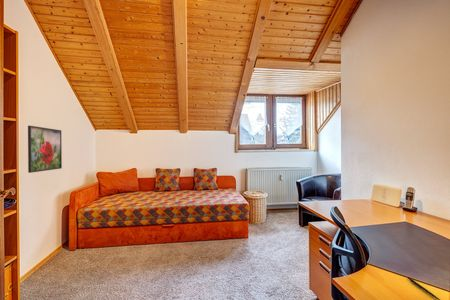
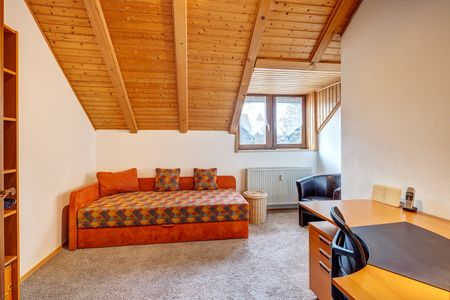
- pen (424, 289)
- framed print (46, 149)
